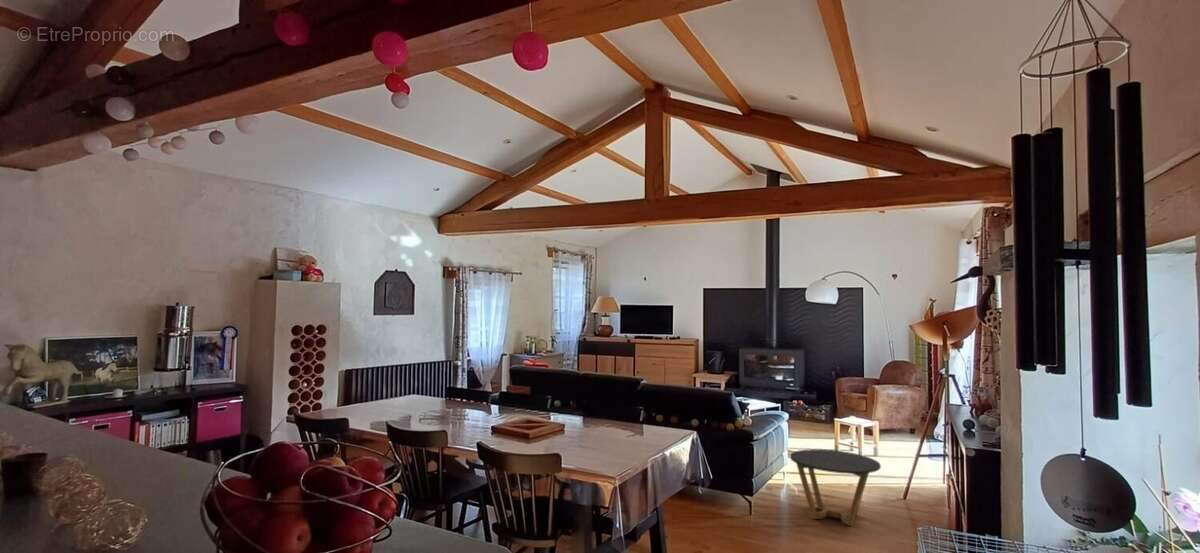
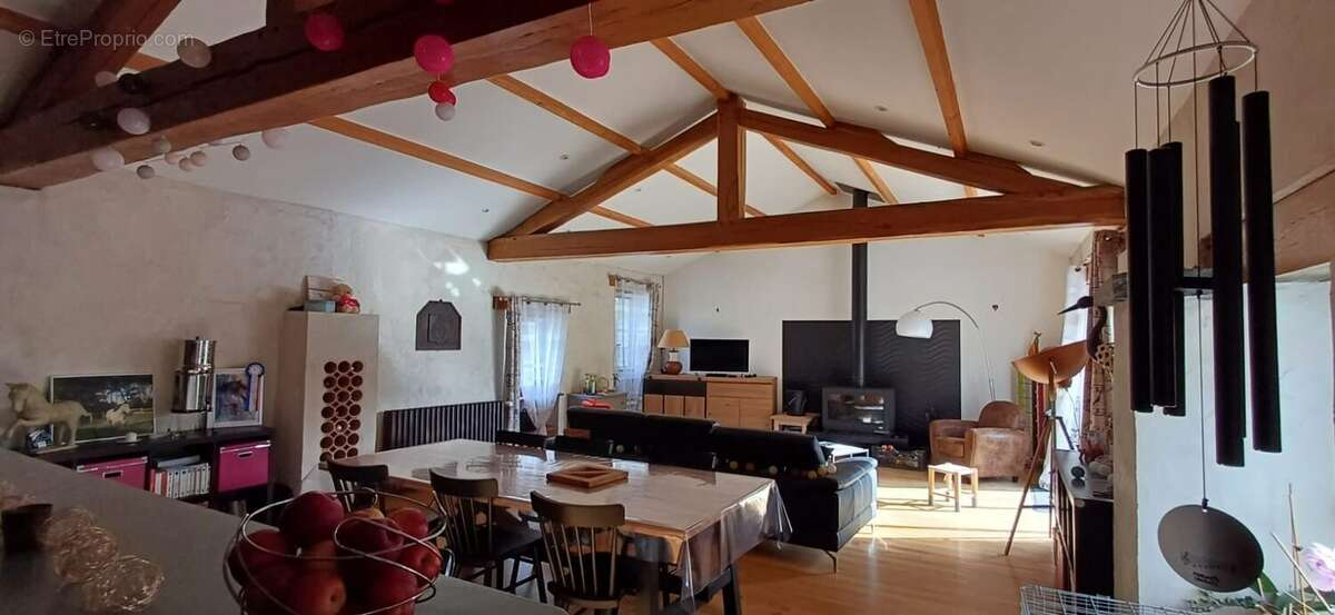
- side table (835, 472)
